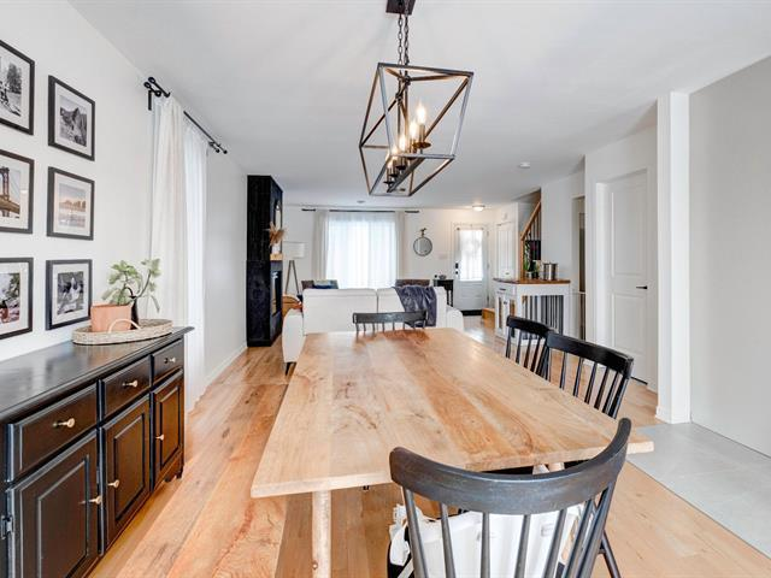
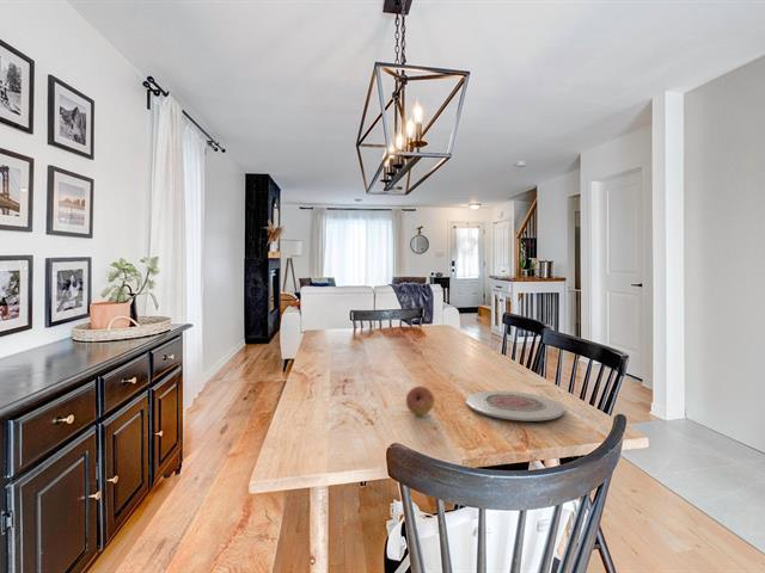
+ plate (513, 403)
+ fruit (420, 400)
